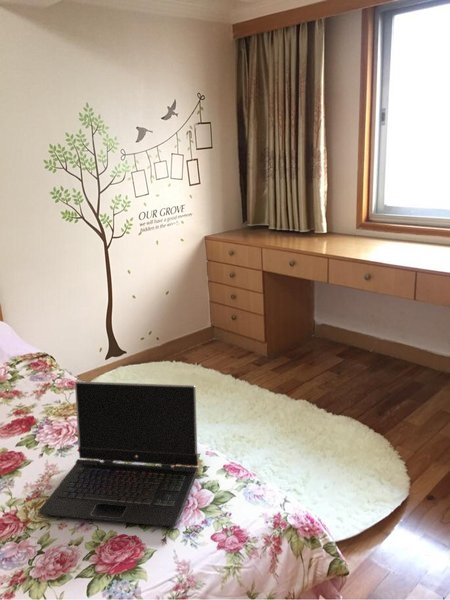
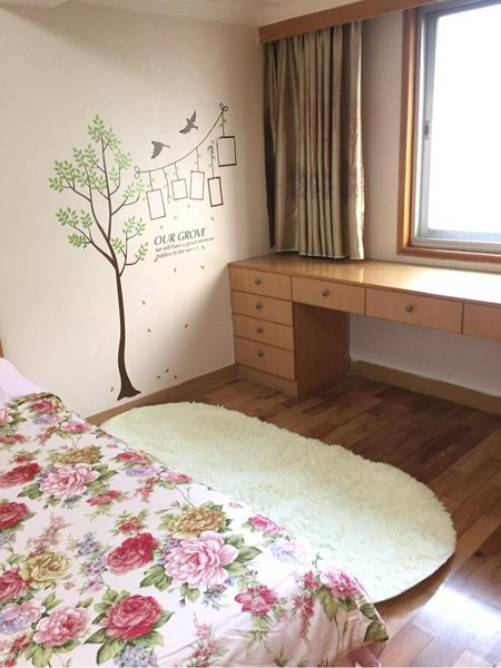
- laptop computer (120, 448)
